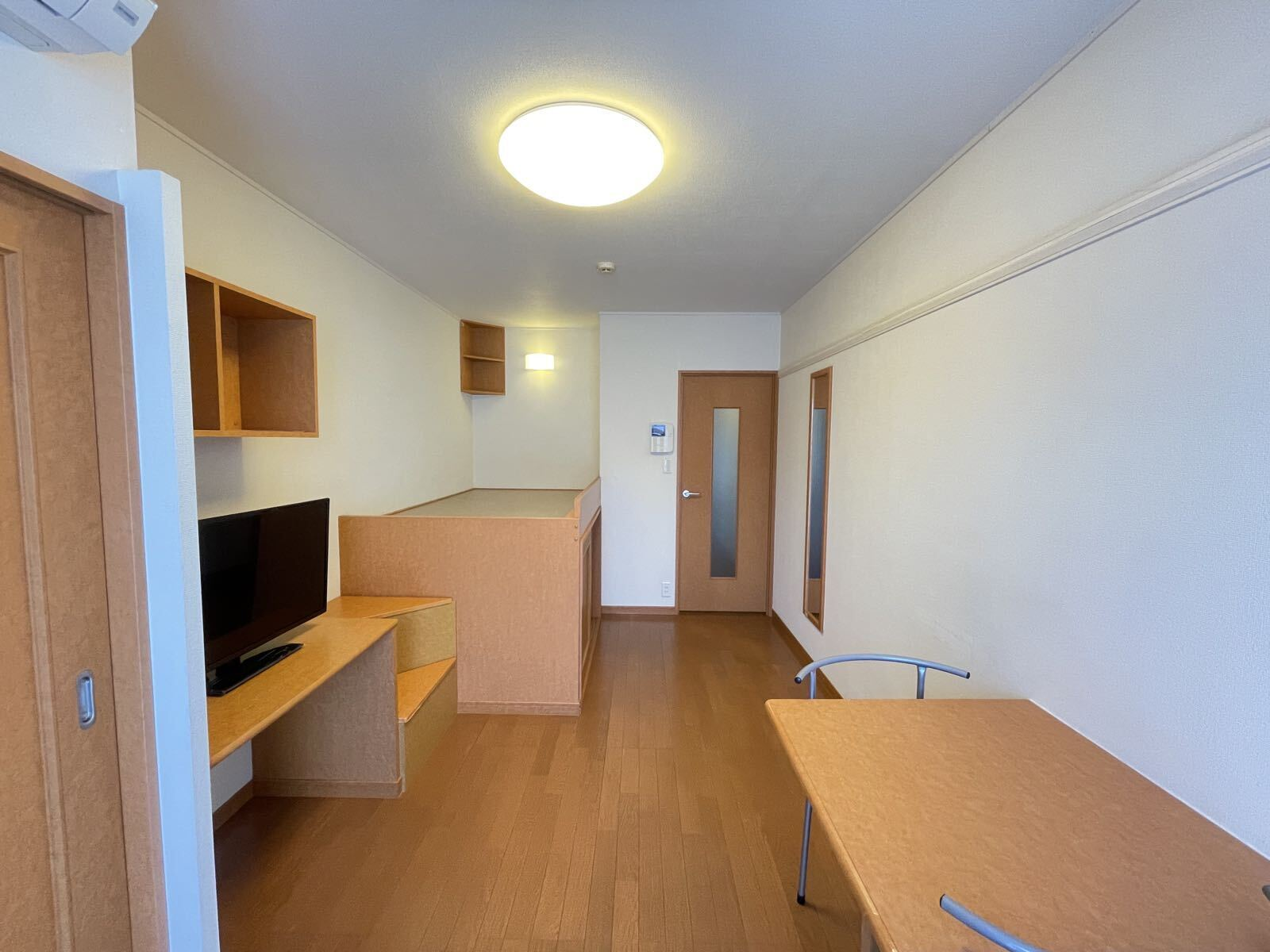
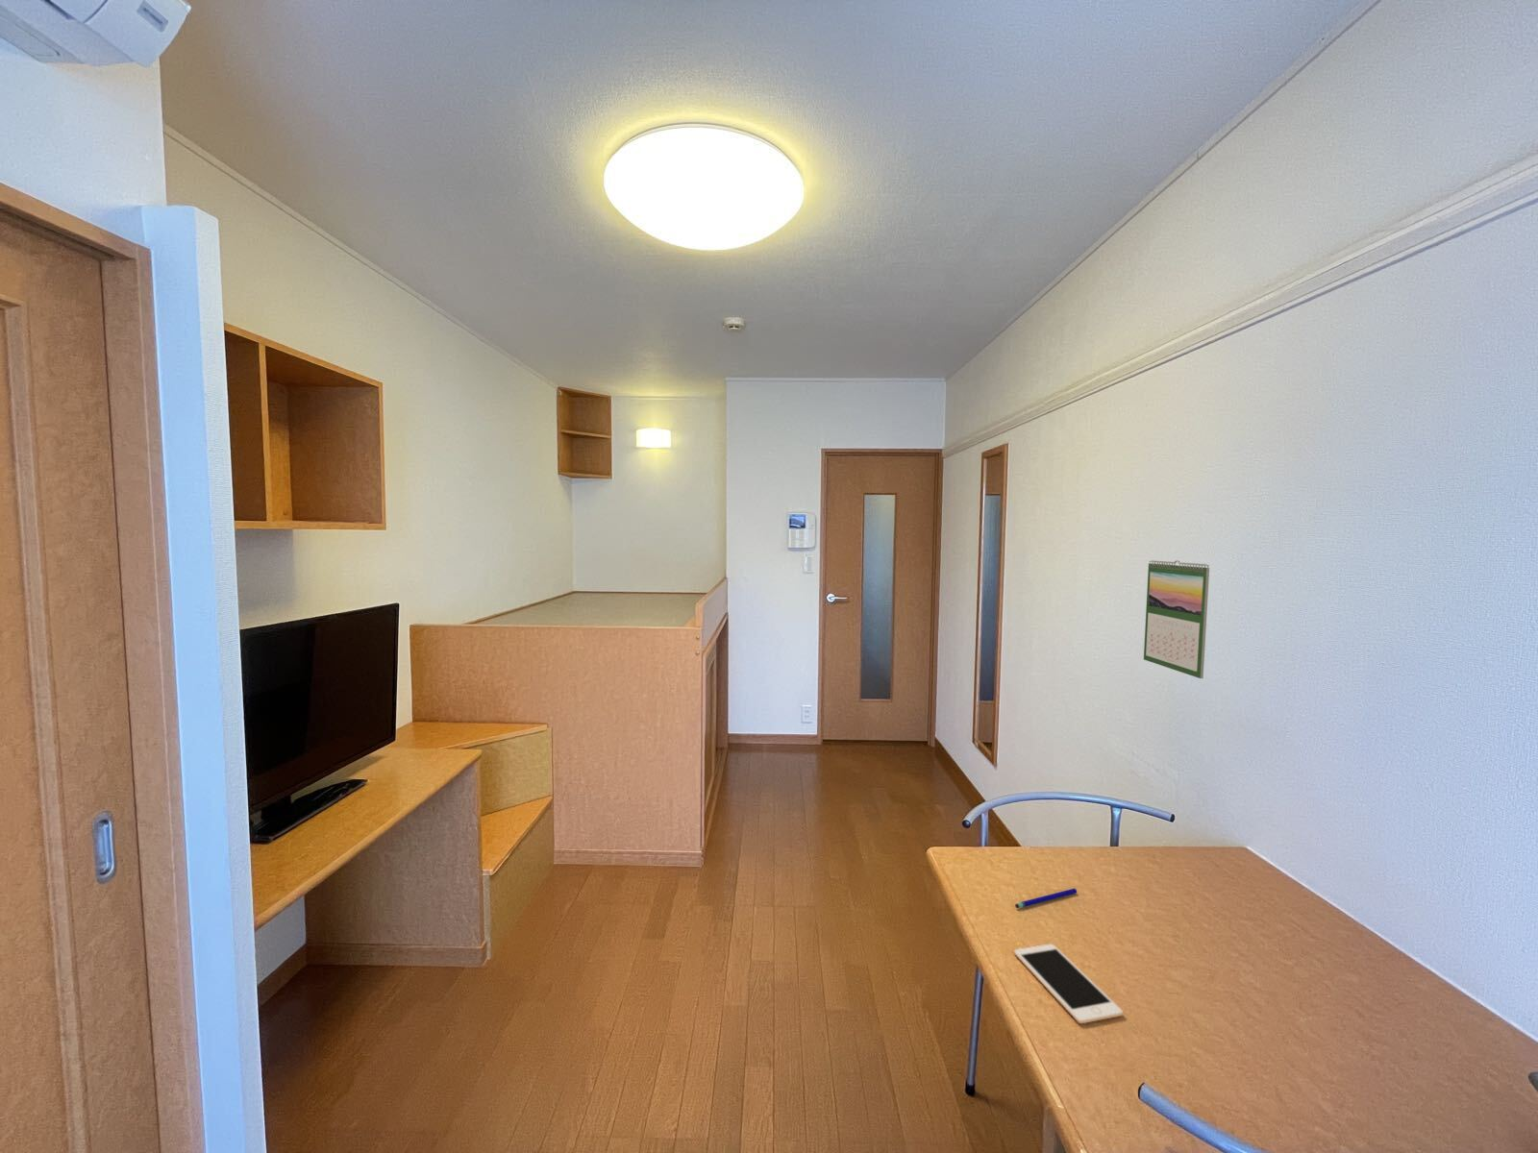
+ cell phone (1064, 980)
+ calendar (1173, 614)
+ pen (1046, 897)
